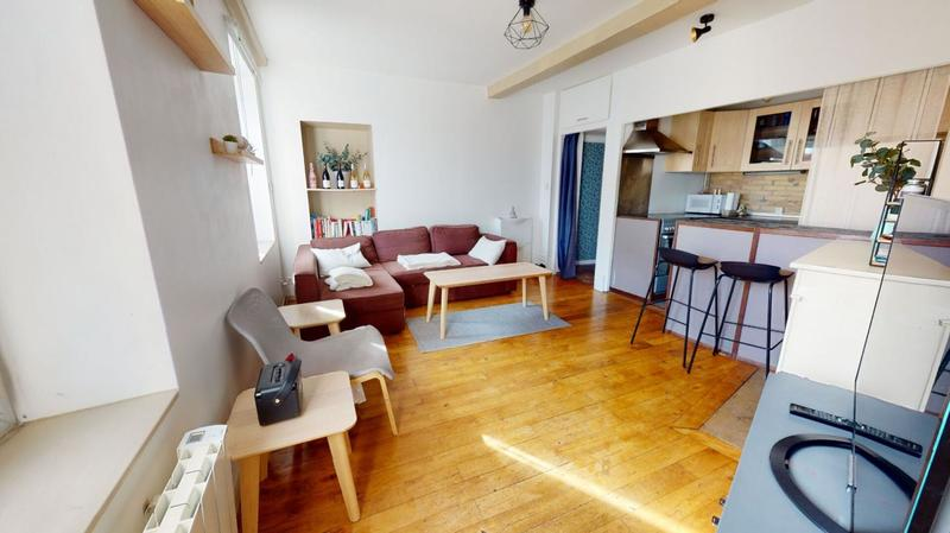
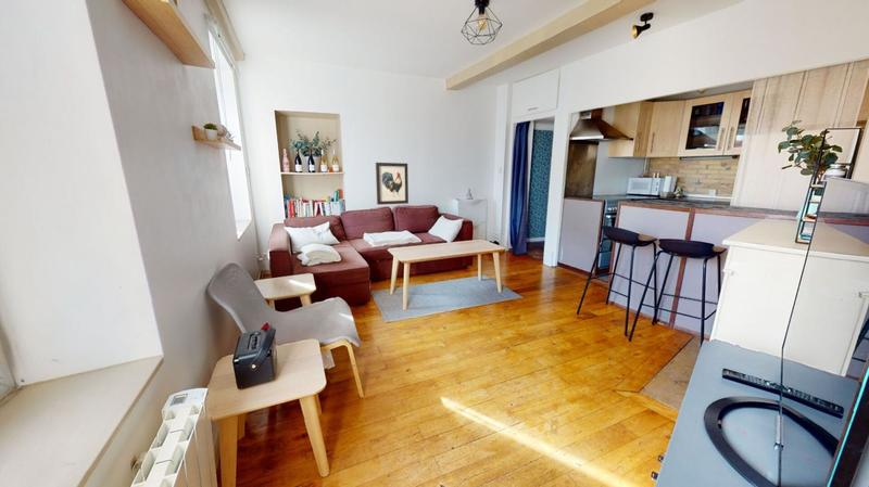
+ wall art (392, 183)
